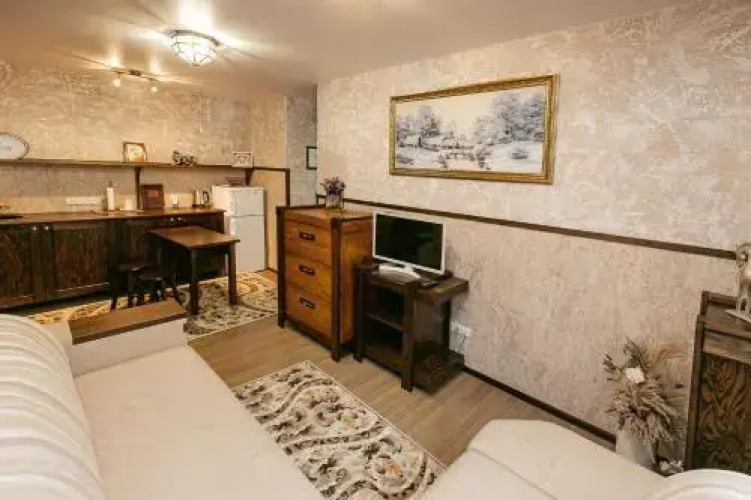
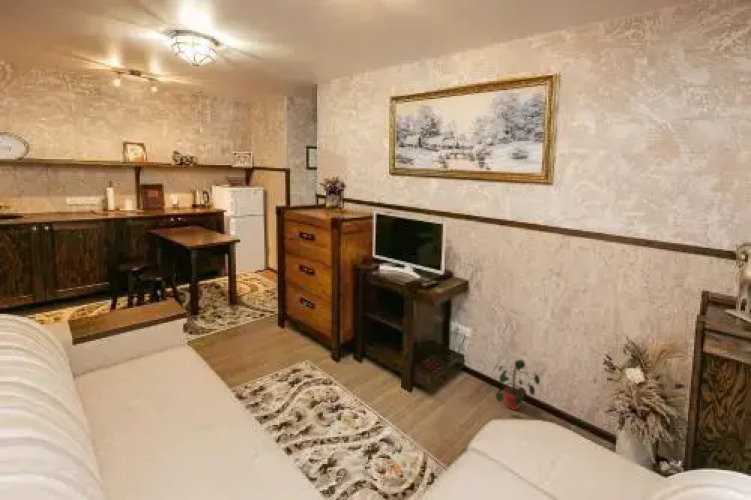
+ potted plant (517, 381)
